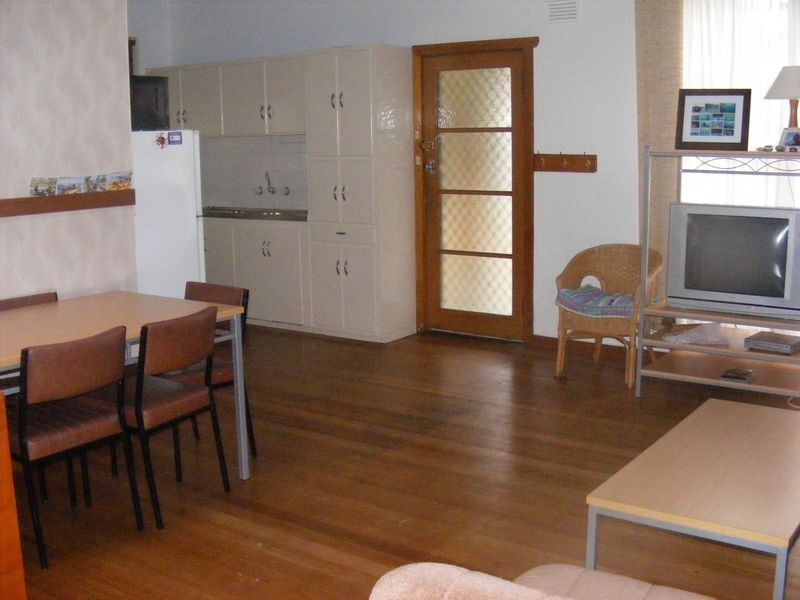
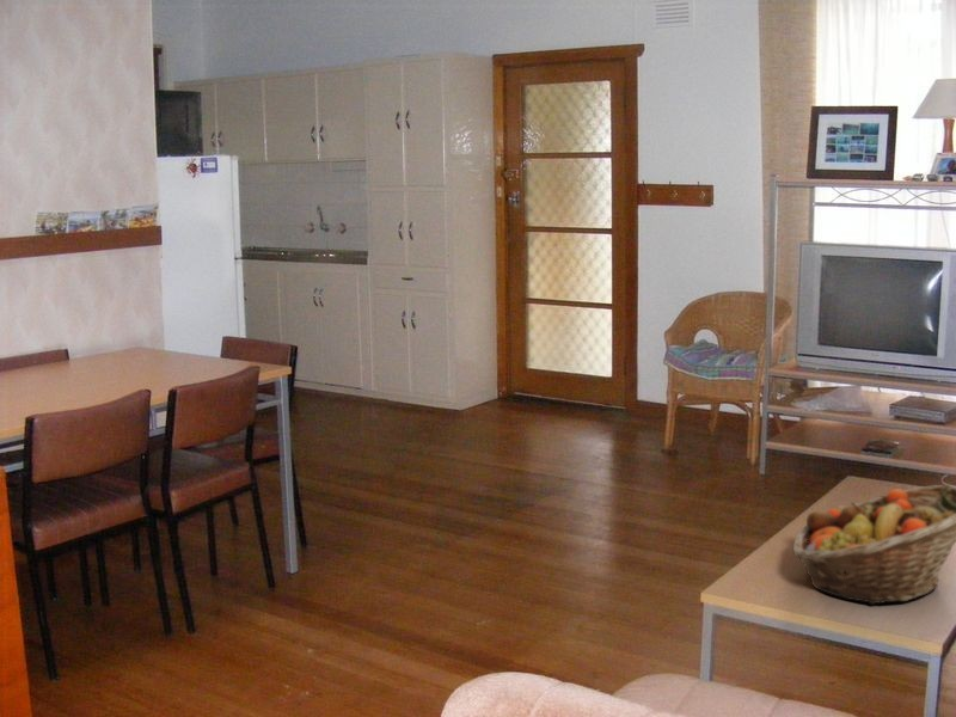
+ fruit basket (882, 537)
